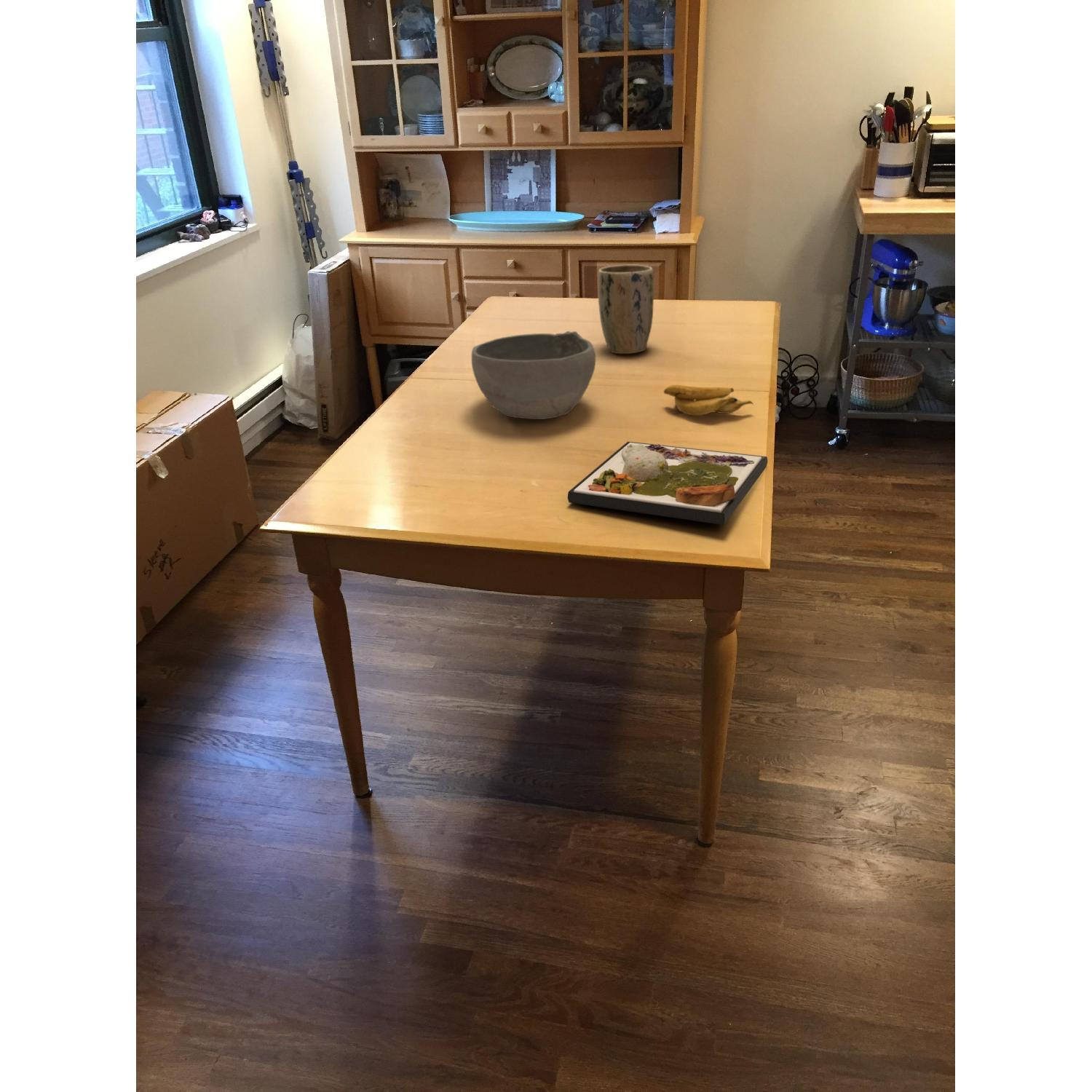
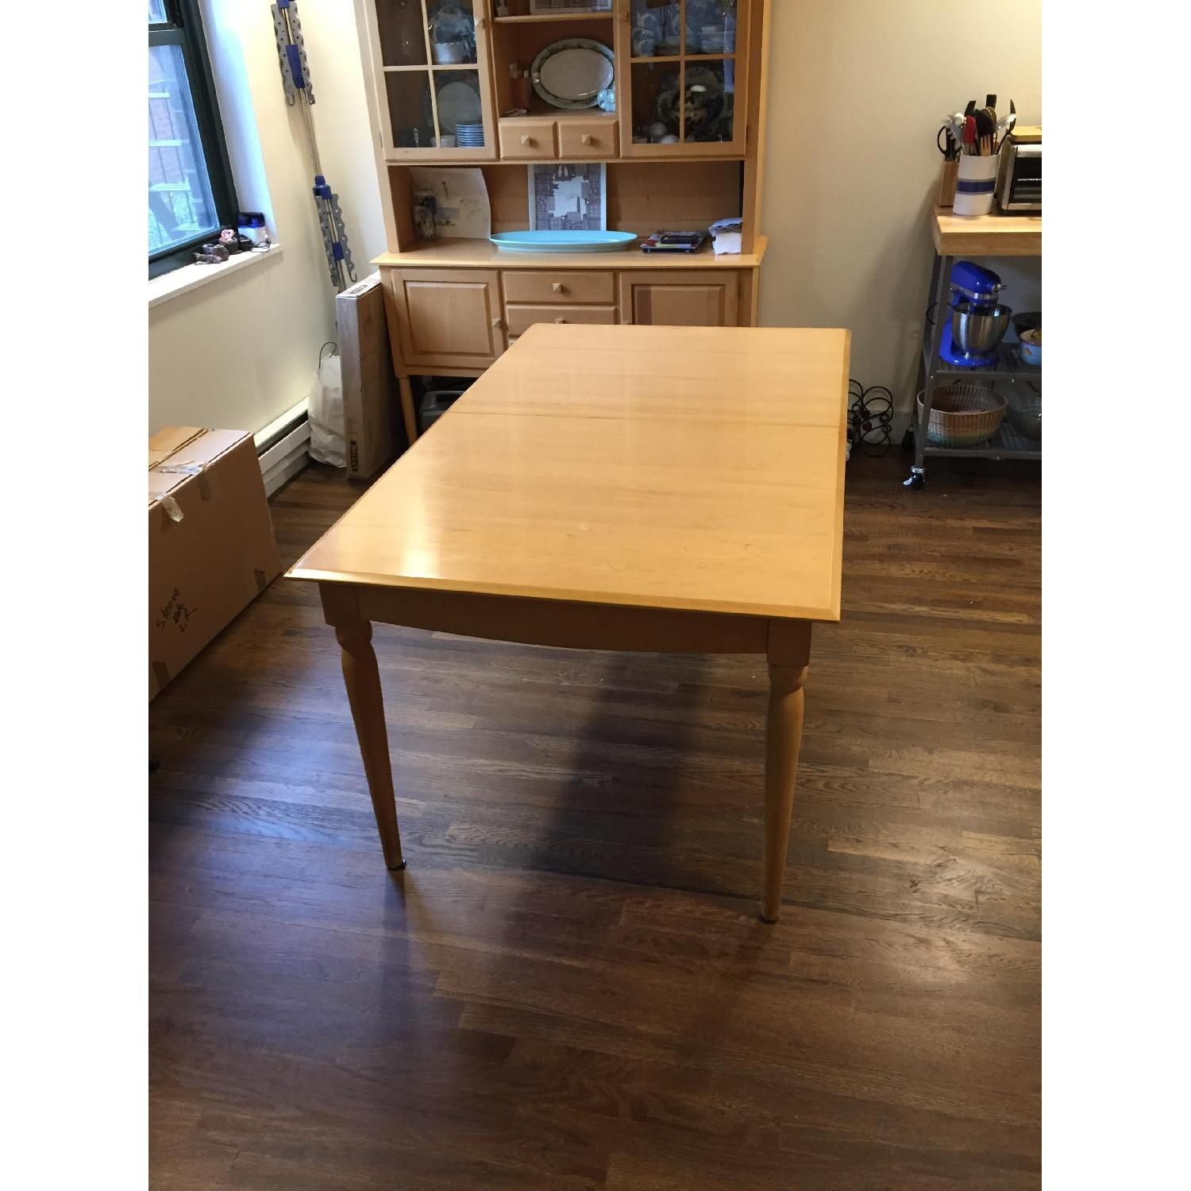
- bowl (534, 375)
- plant pot (625, 309)
- dinner plate (670, 471)
- banana (708, 395)
